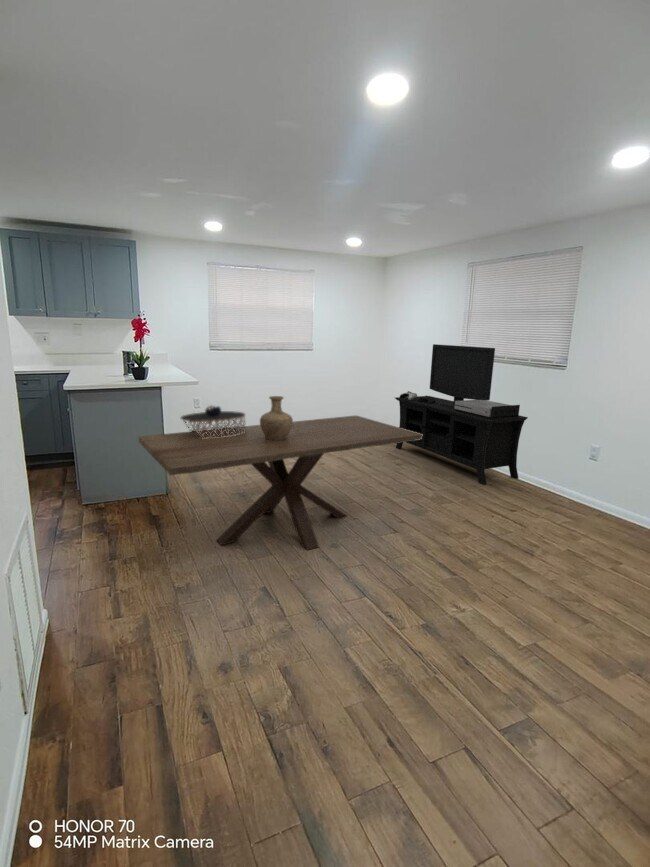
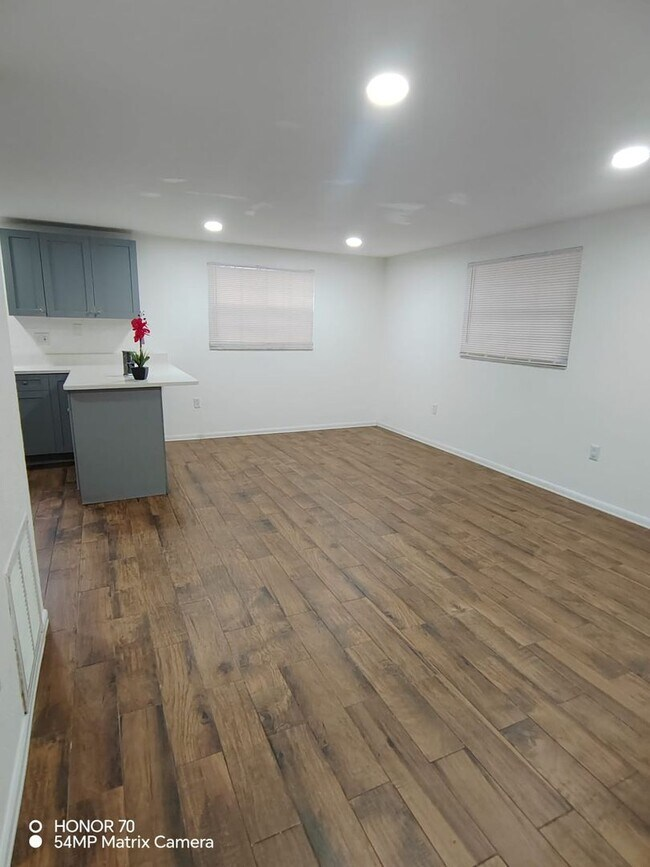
- vase (276, 417)
- dining table (286, 482)
- media console (453, 405)
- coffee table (213, 419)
